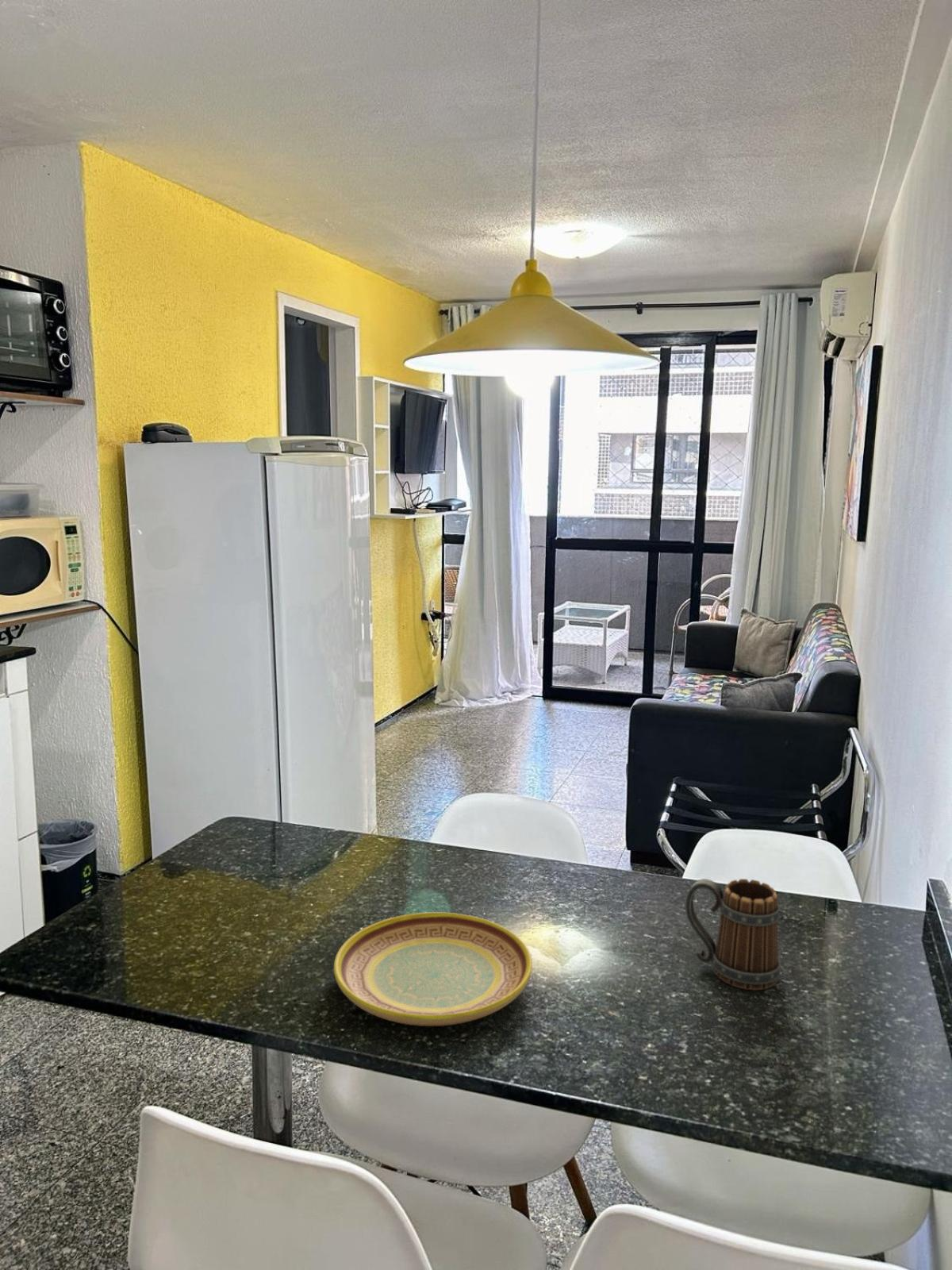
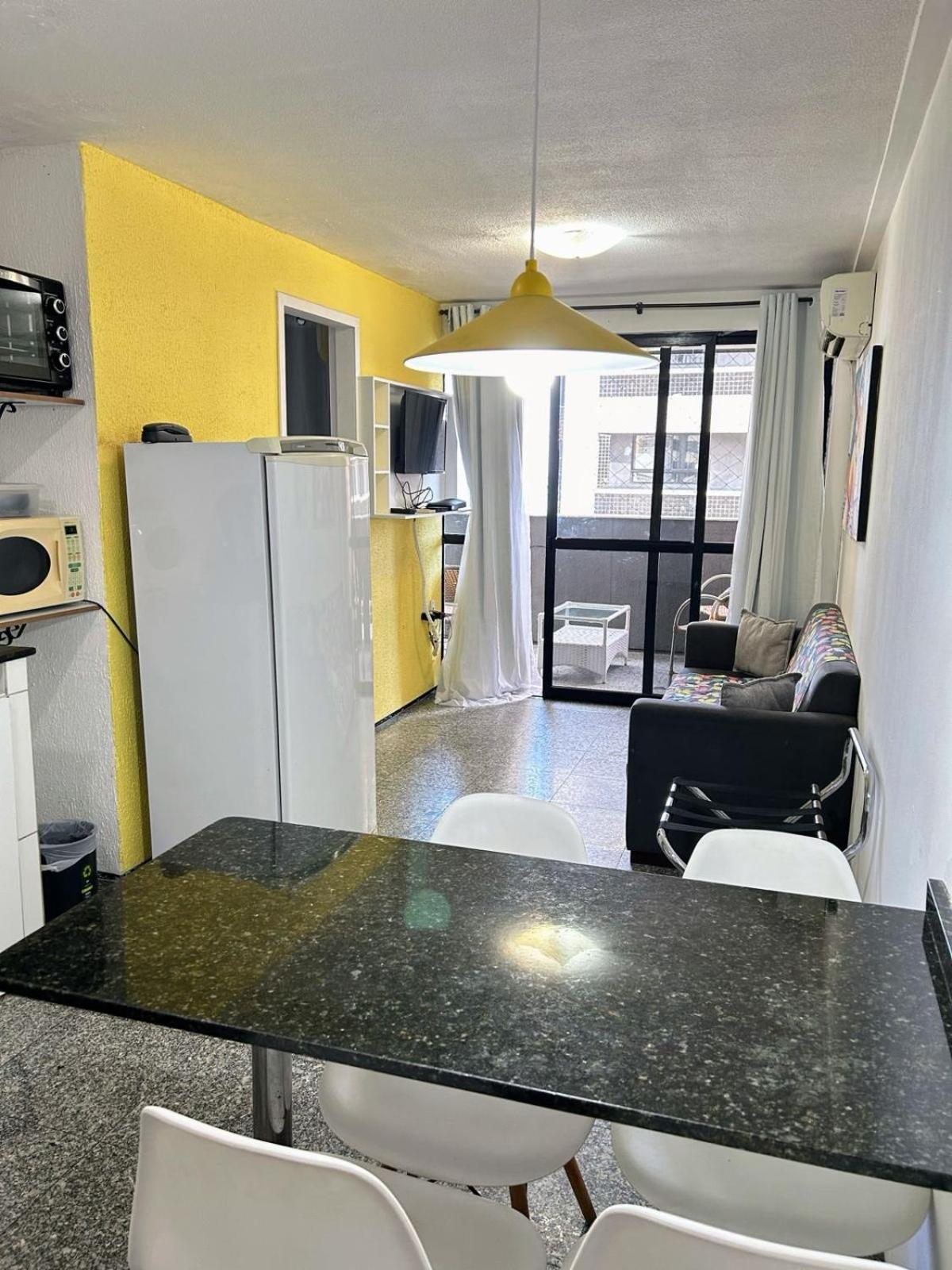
- plate (433, 970)
- mug (733, 929)
